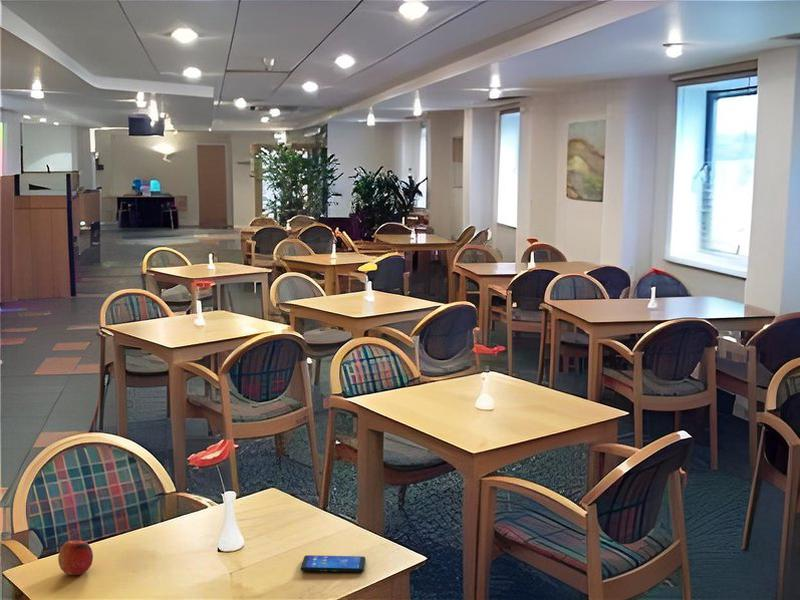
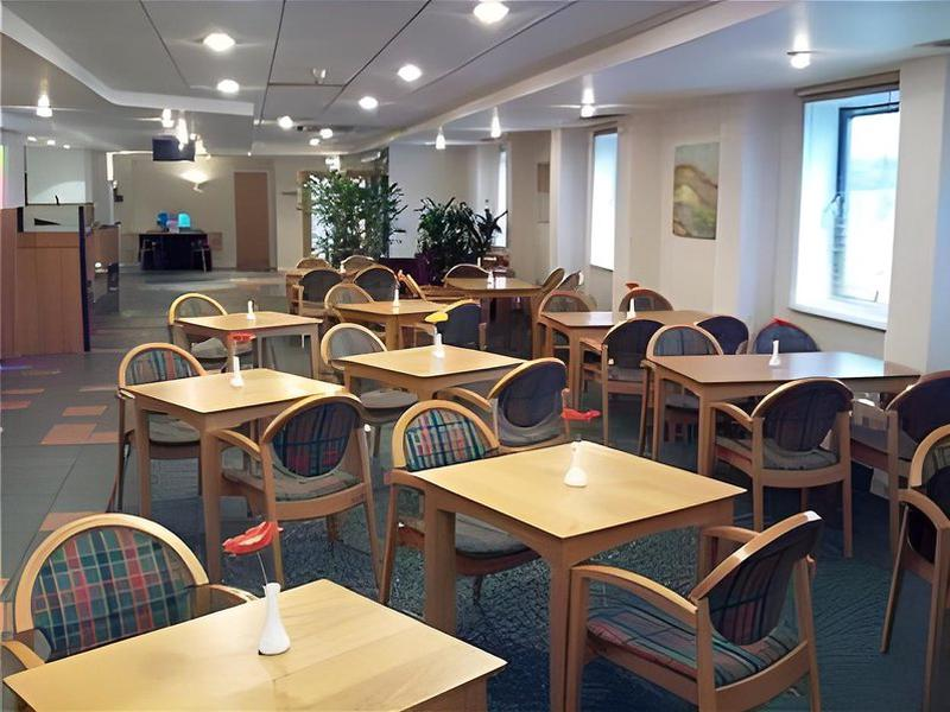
- smartphone (333, 563)
- fruit (75, 556)
